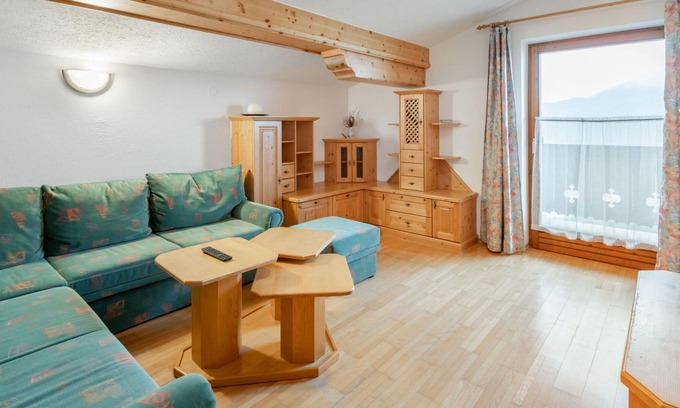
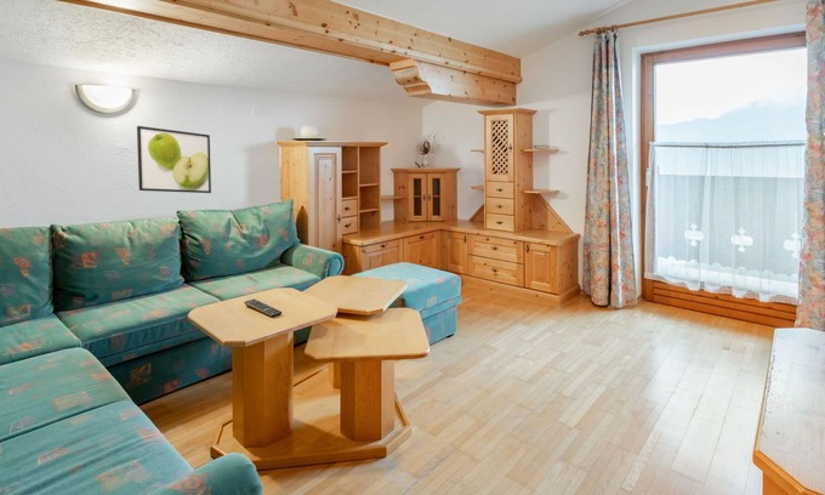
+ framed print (176, 161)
